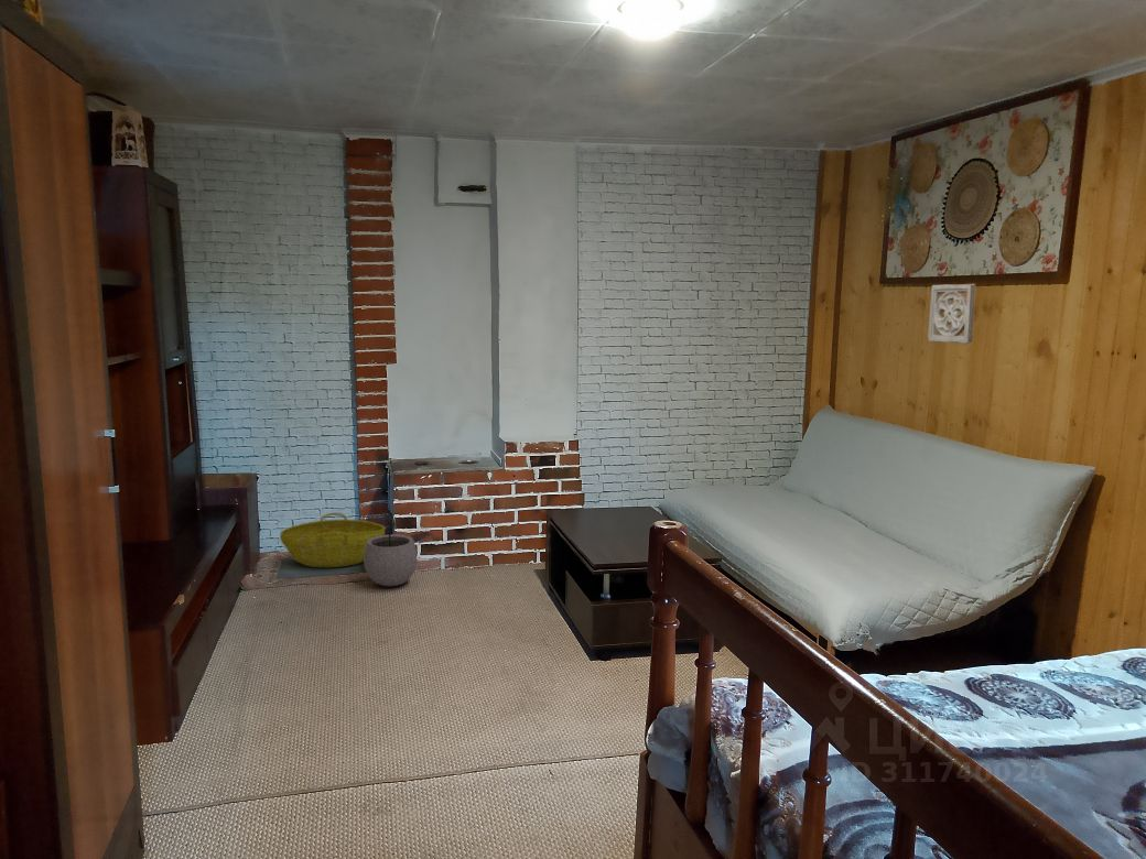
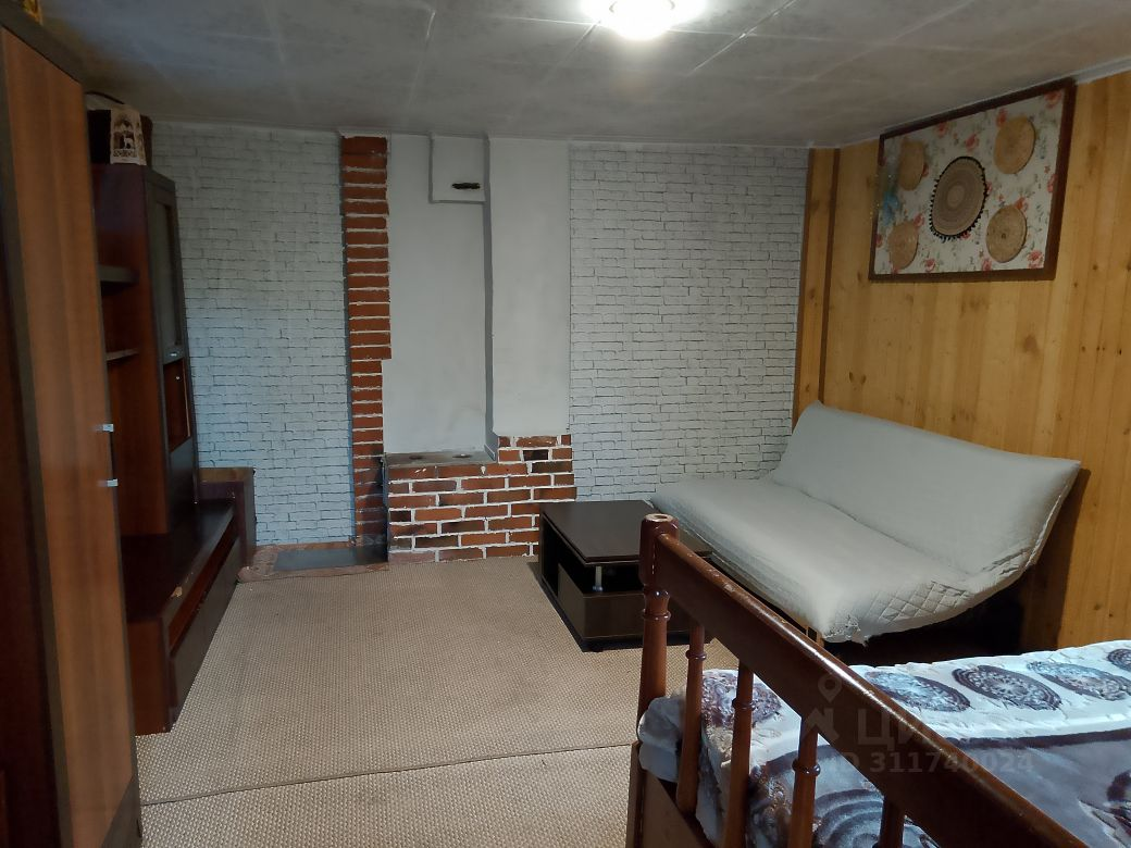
- plant pot (390, 552)
- basket (333, 541)
- wall ornament (951, 314)
